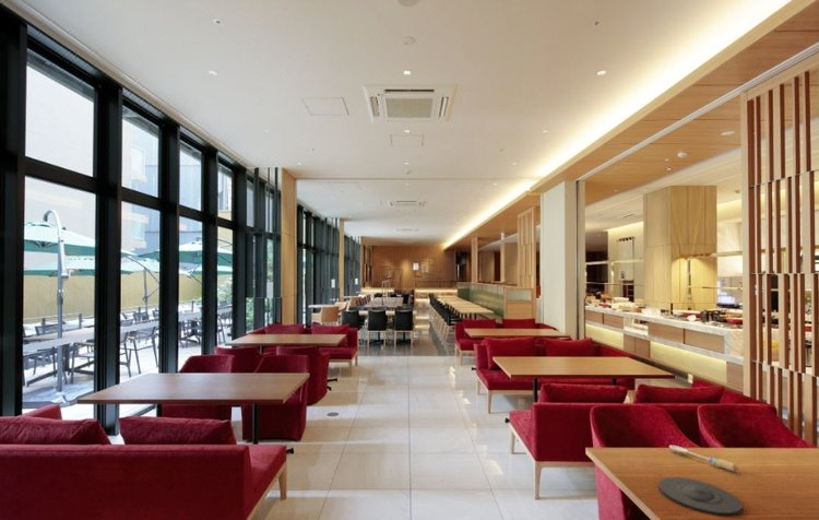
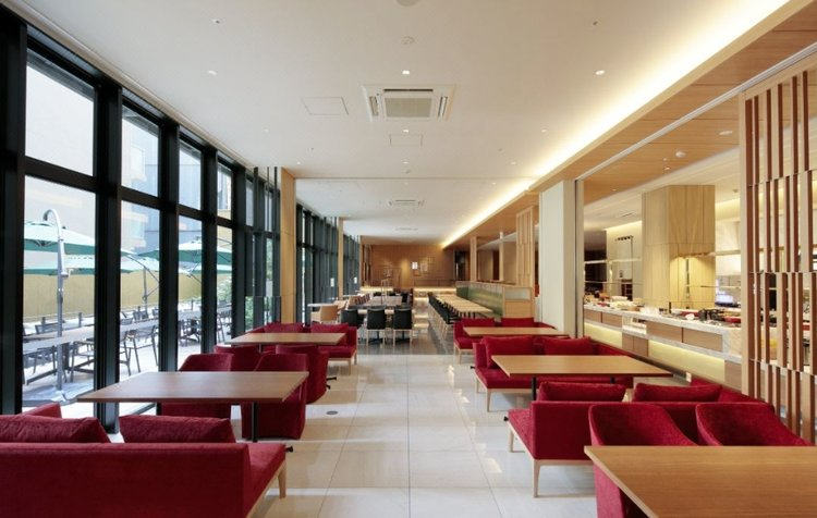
- spoon (701, 456)
- plate (698, 493)
